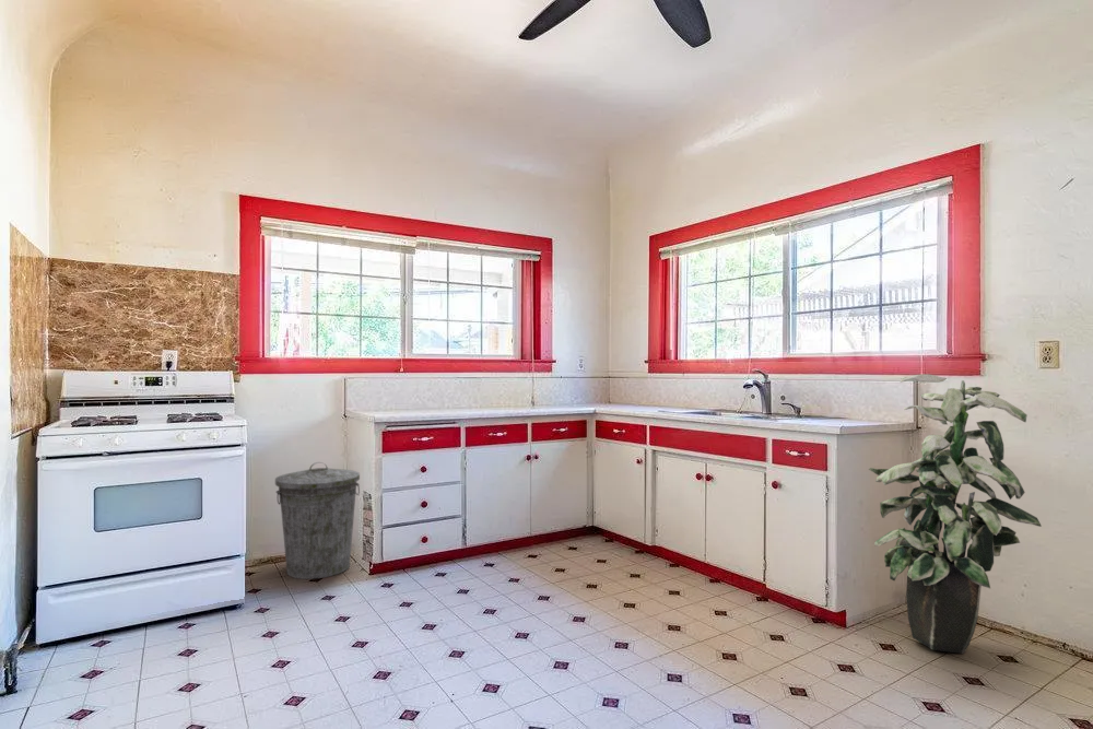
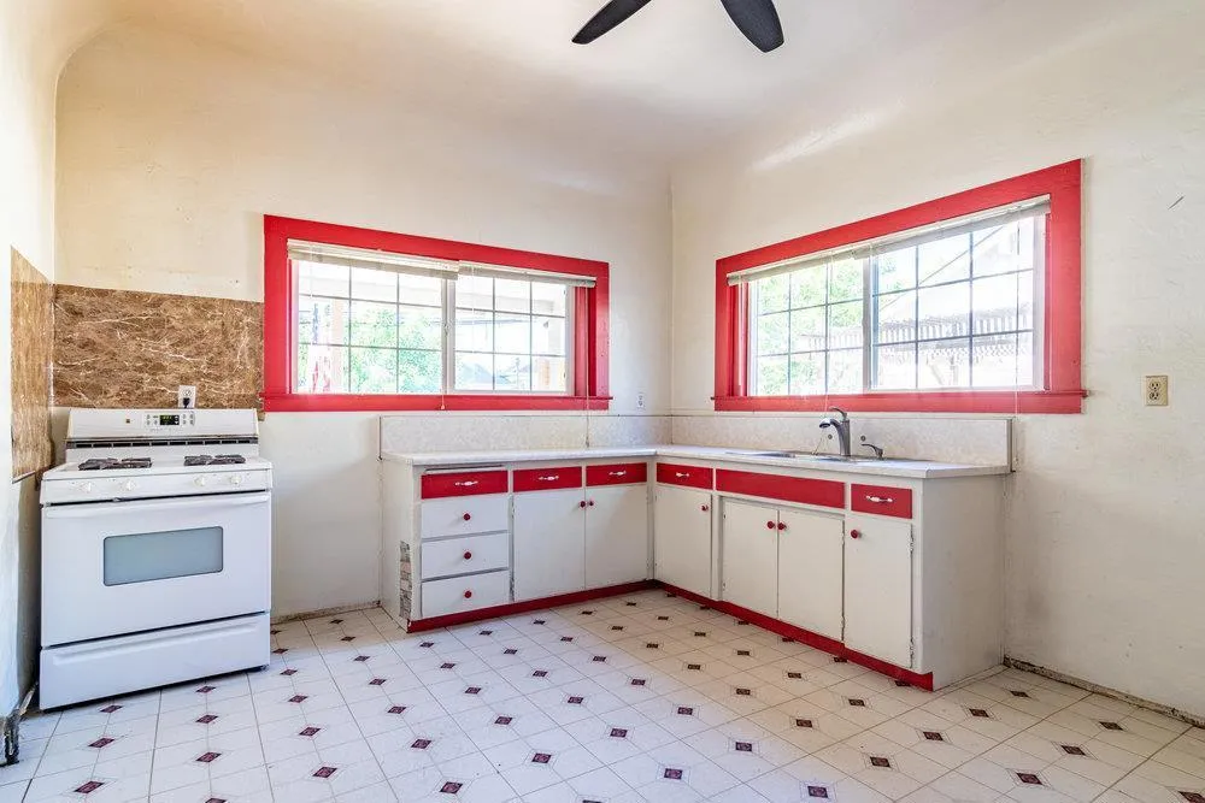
- indoor plant (942, 508)
- trash can (318, 515)
